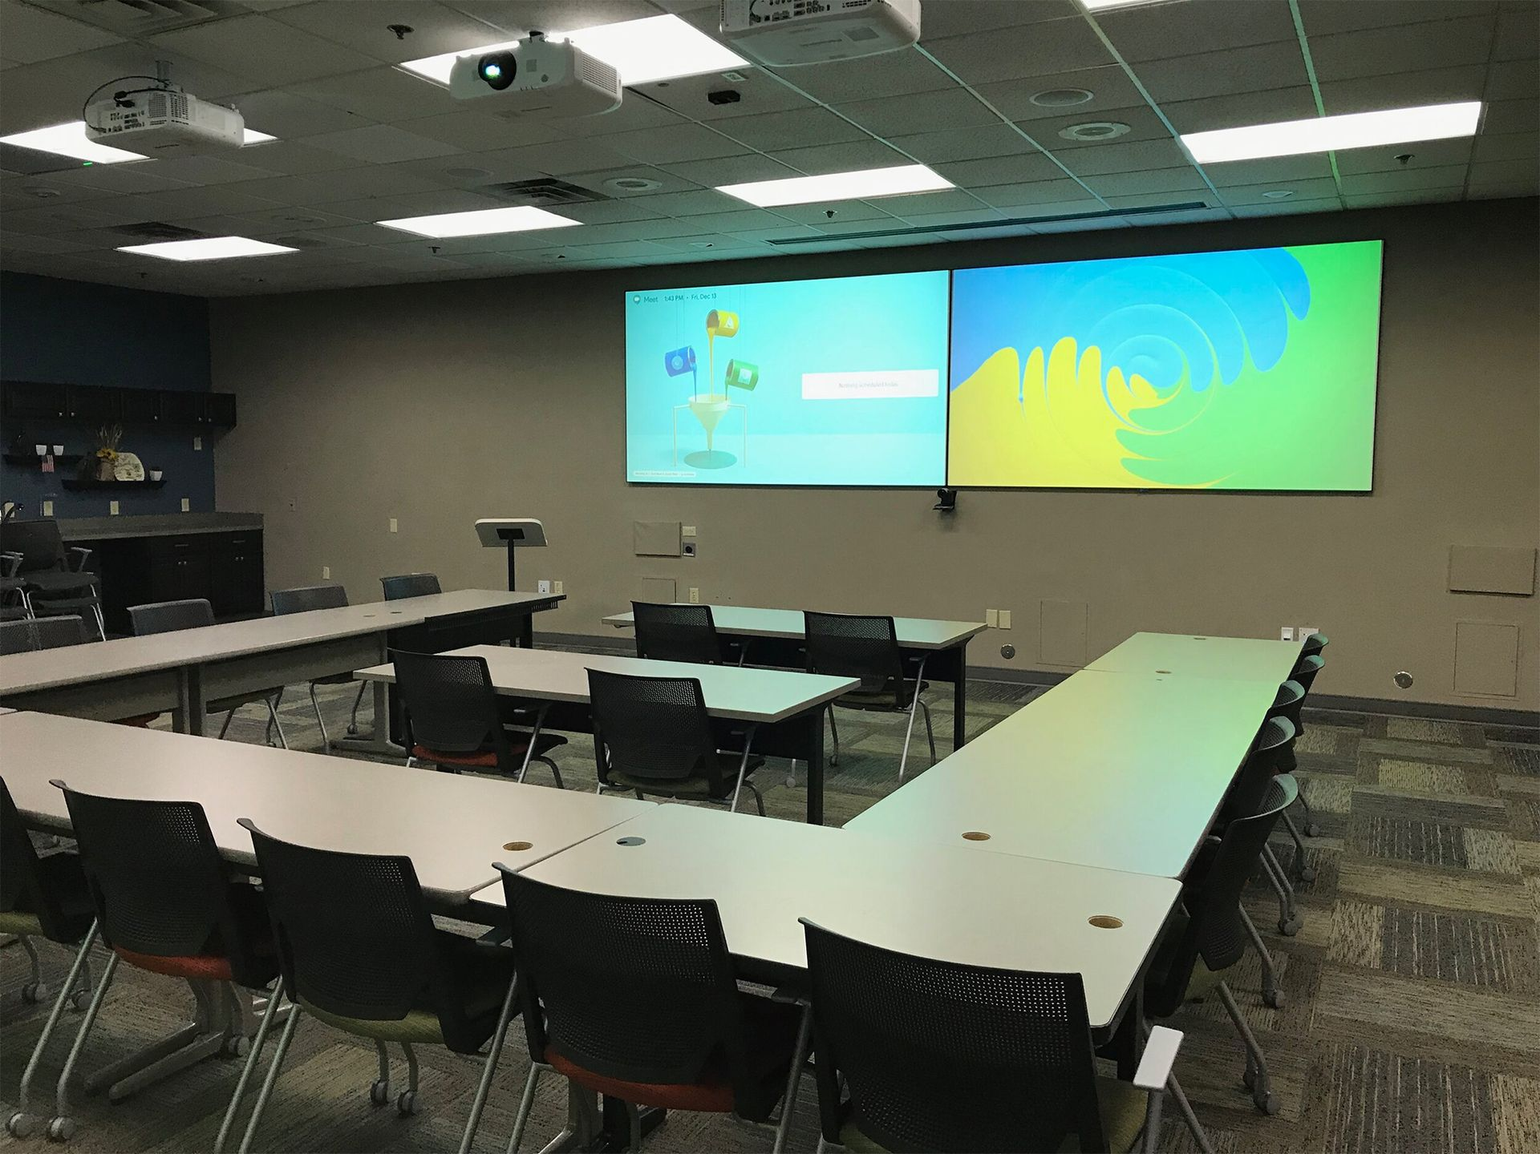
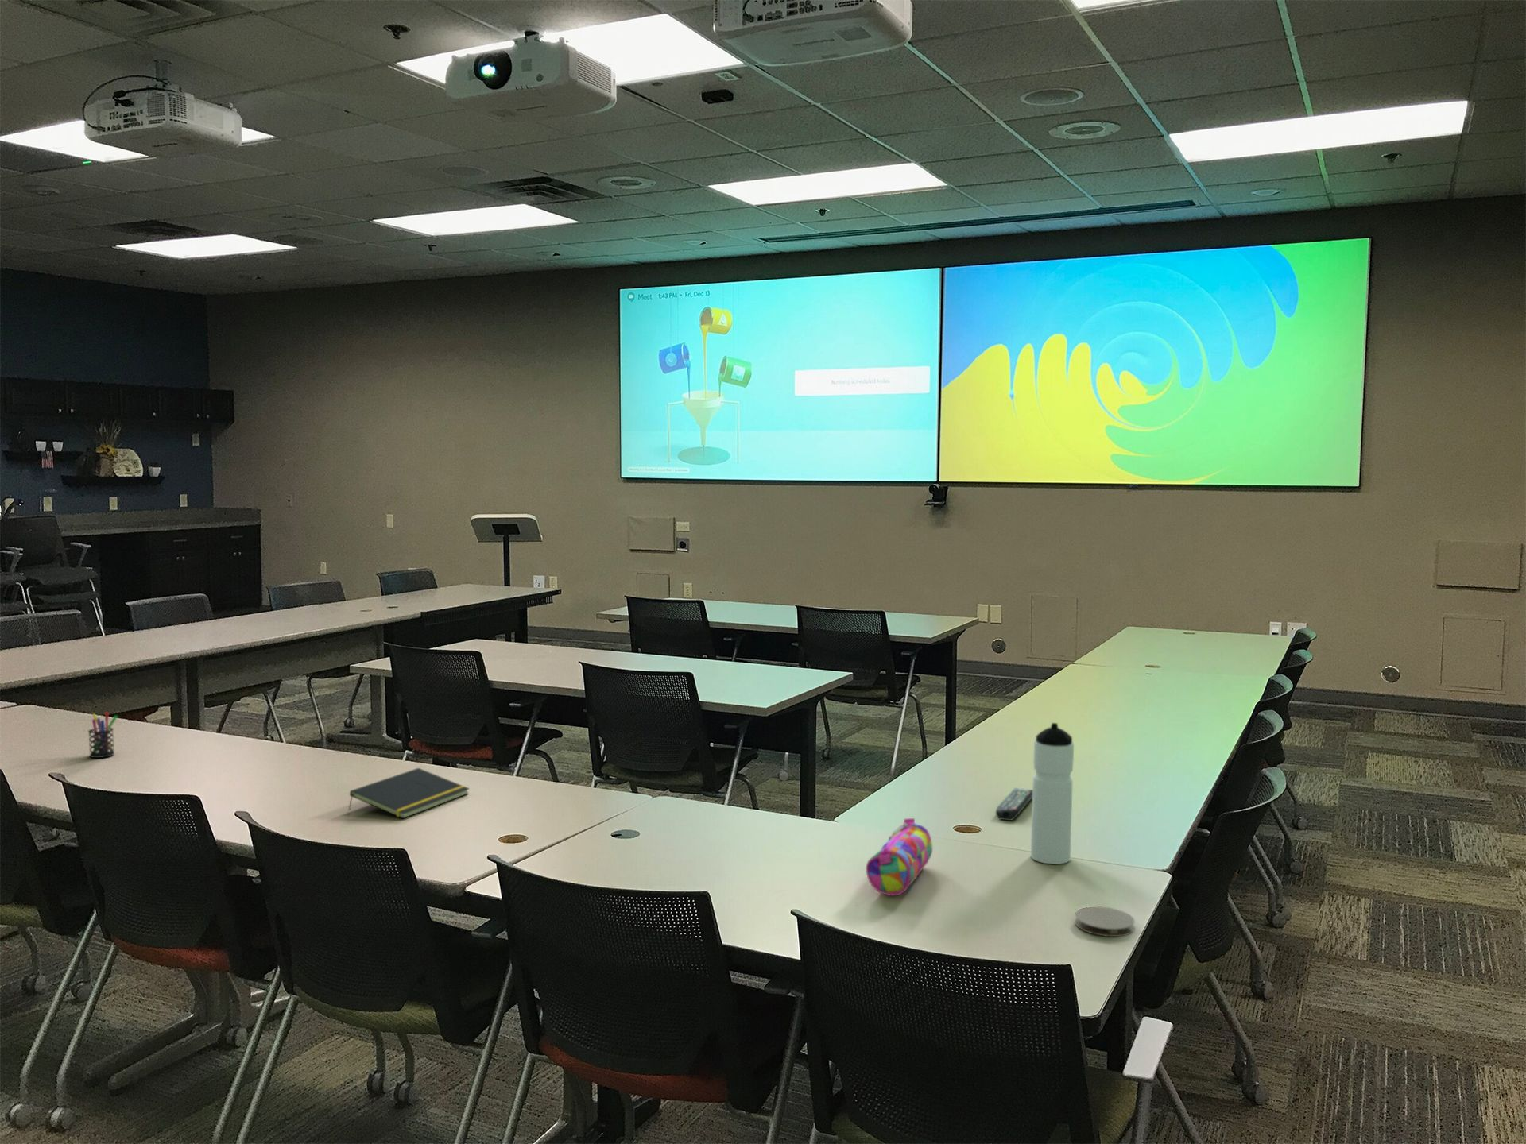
+ remote control (1015, 803)
+ pen holder (105, 733)
+ water bottle (1053, 791)
+ pencil case (900, 857)
+ notepad (411, 791)
+ coaster (1104, 920)
